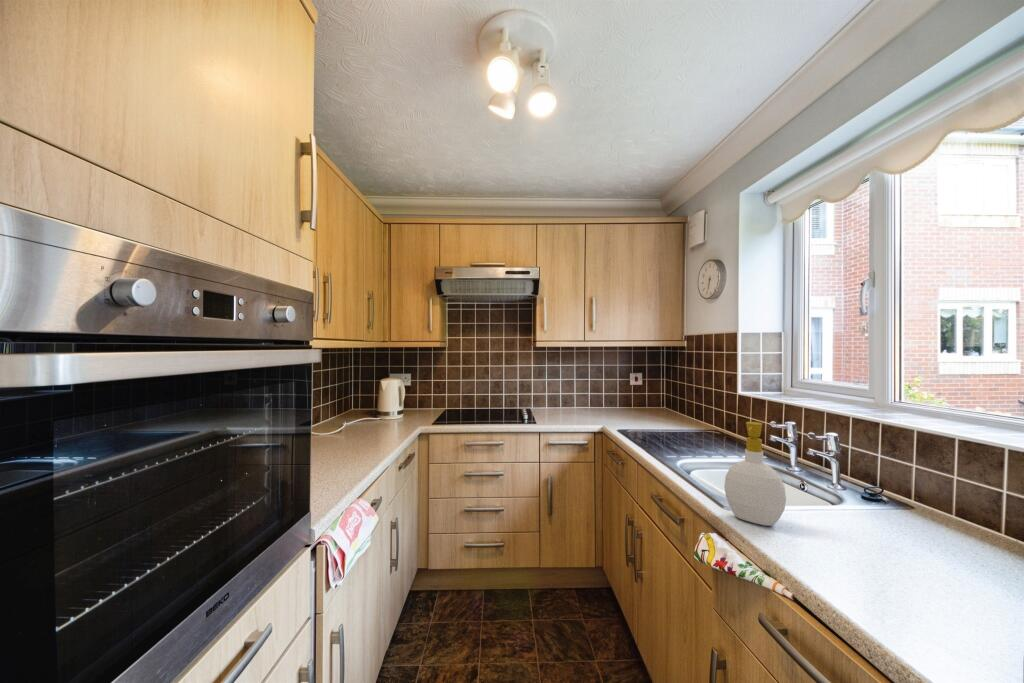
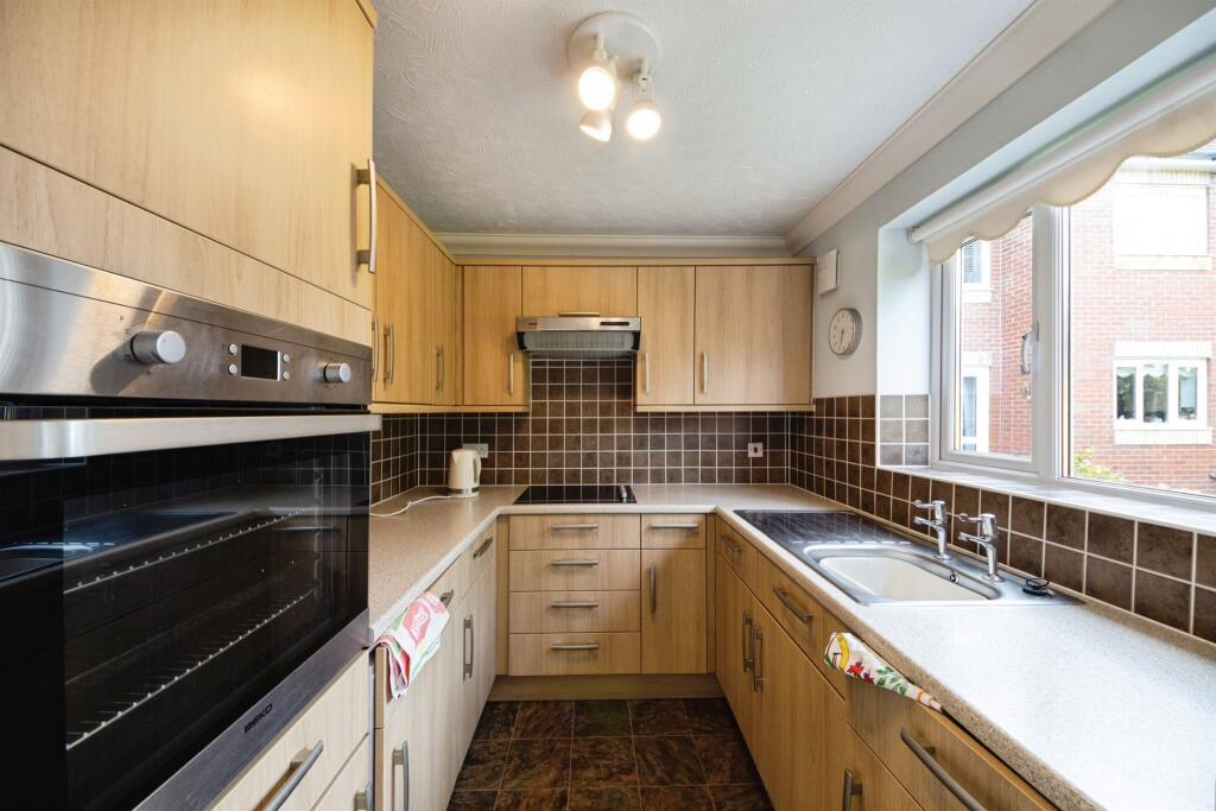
- soap bottle (753, 471)
